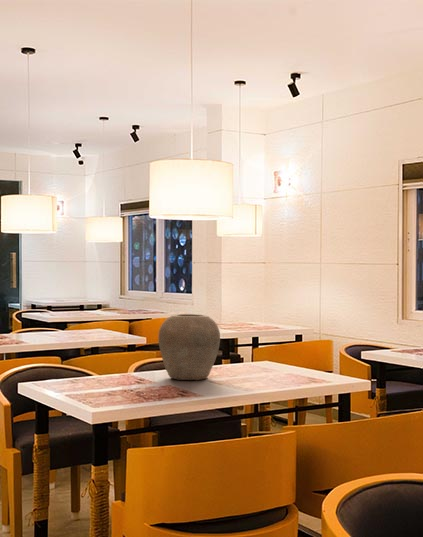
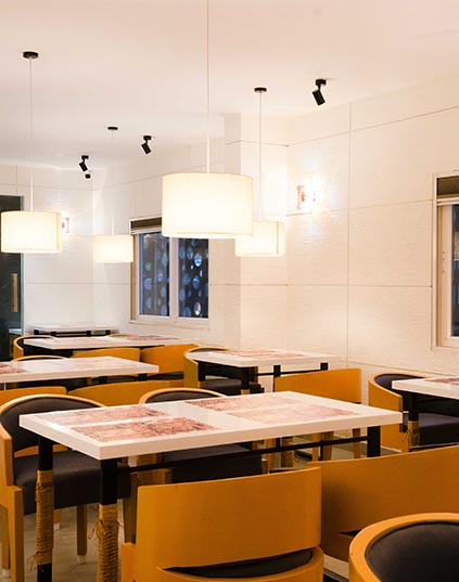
- vase (189, 346)
